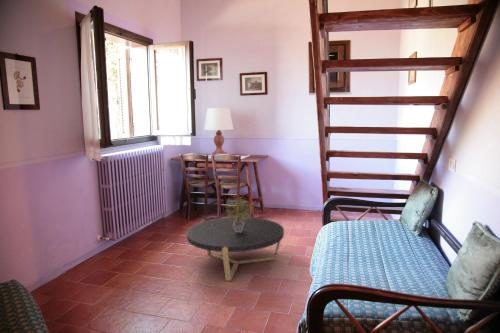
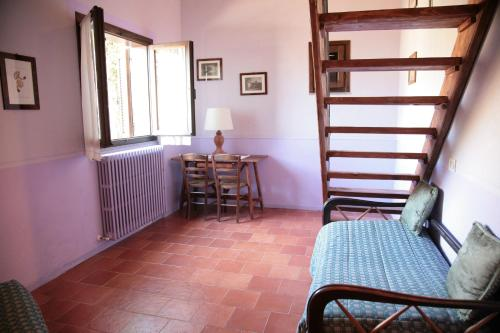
- coffee table (235, 246)
- potted plant (240, 213)
